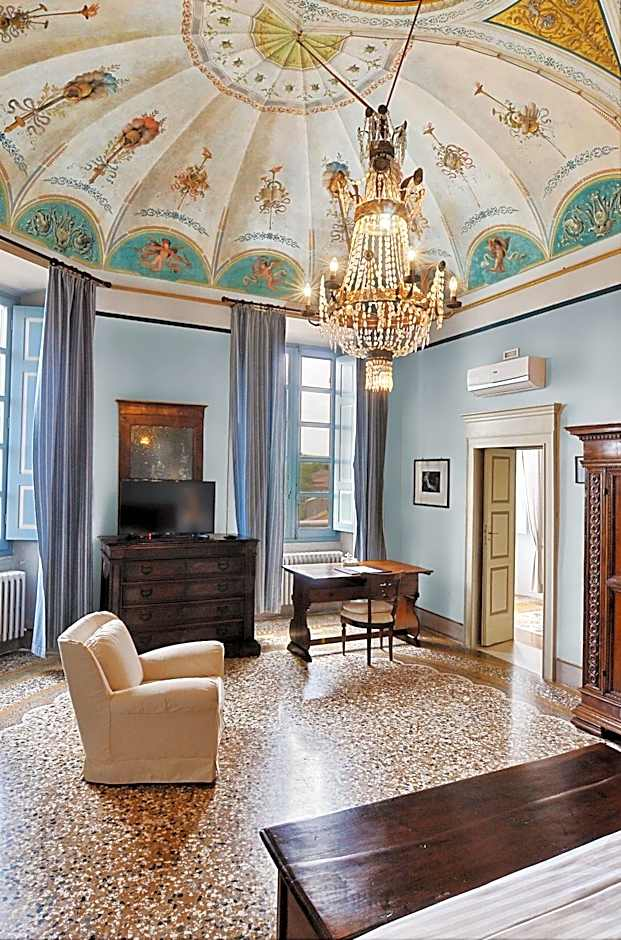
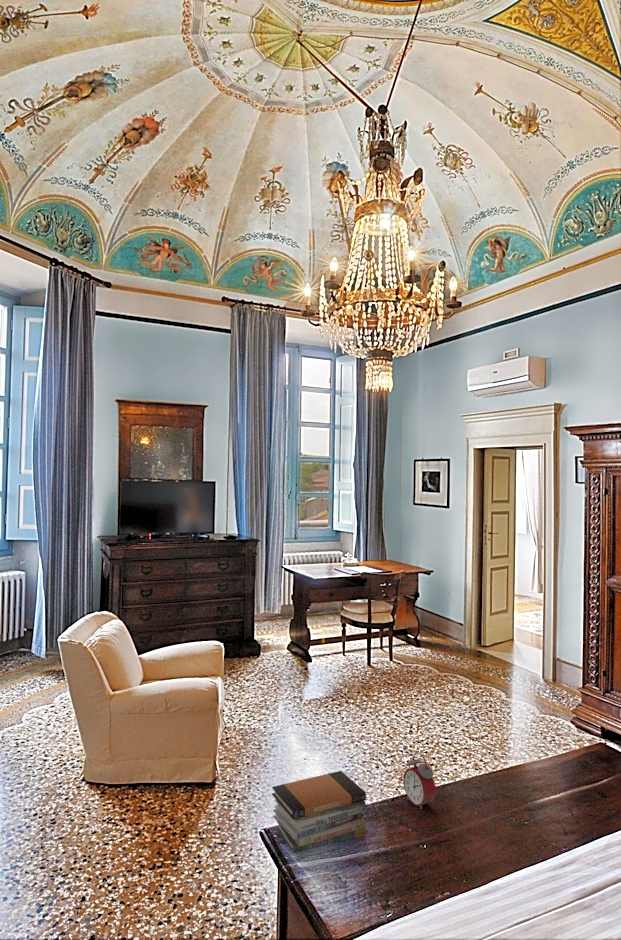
+ alarm clock (419, 778)
+ book stack (318, 811)
